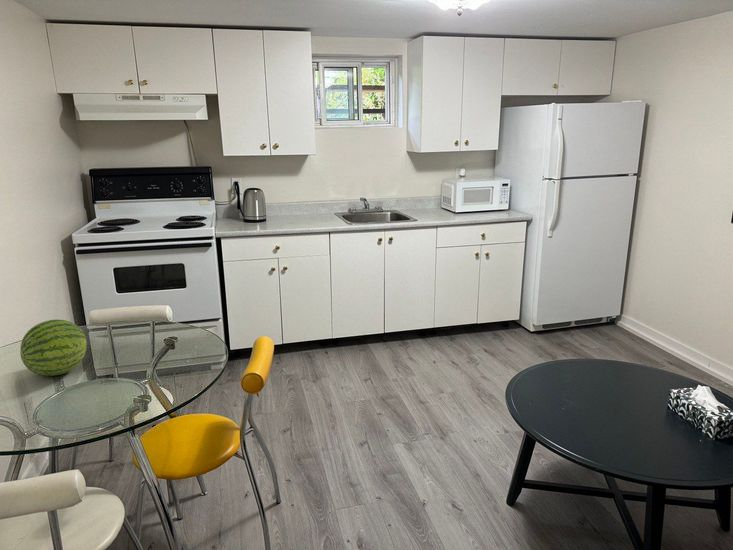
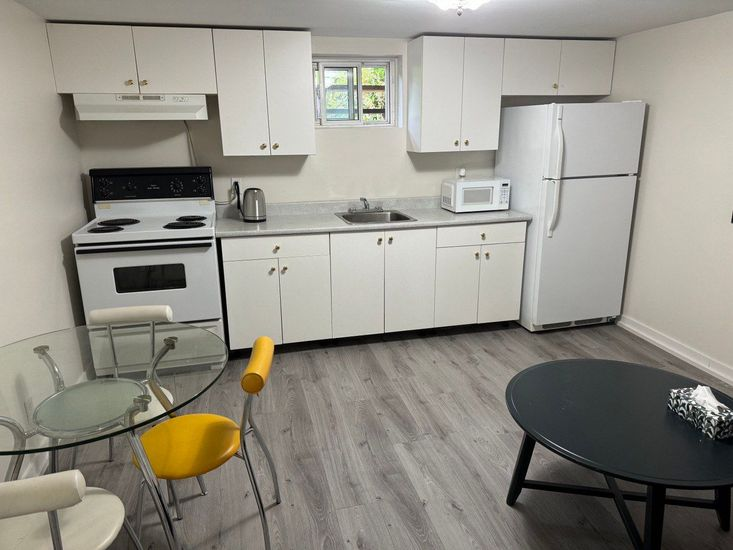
- fruit (54, 347)
